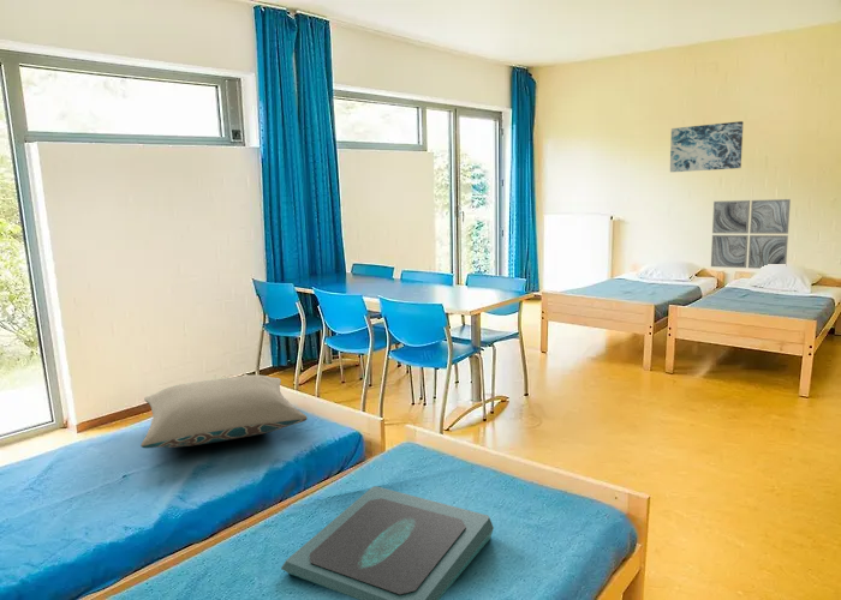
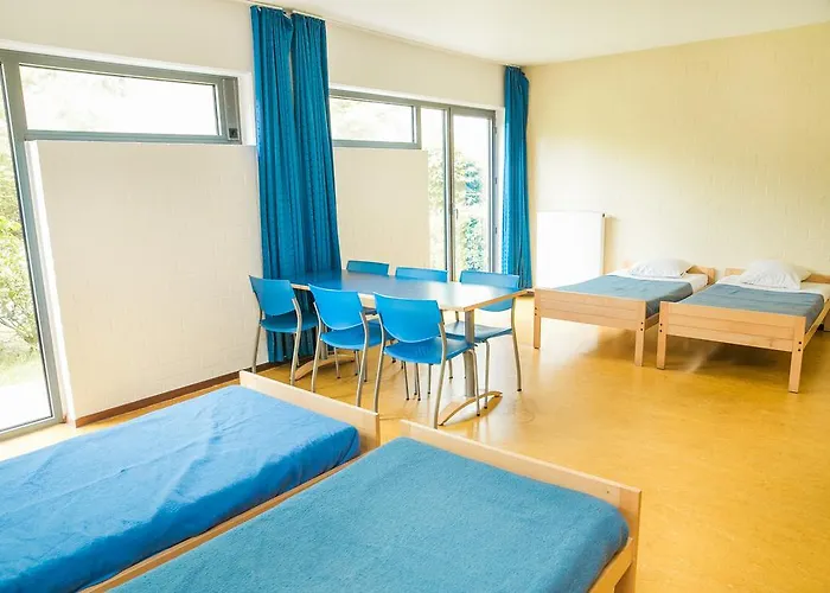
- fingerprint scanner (392, 544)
- wall art (747, 233)
- pillow (221, 407)
- wall art (705, 148)
